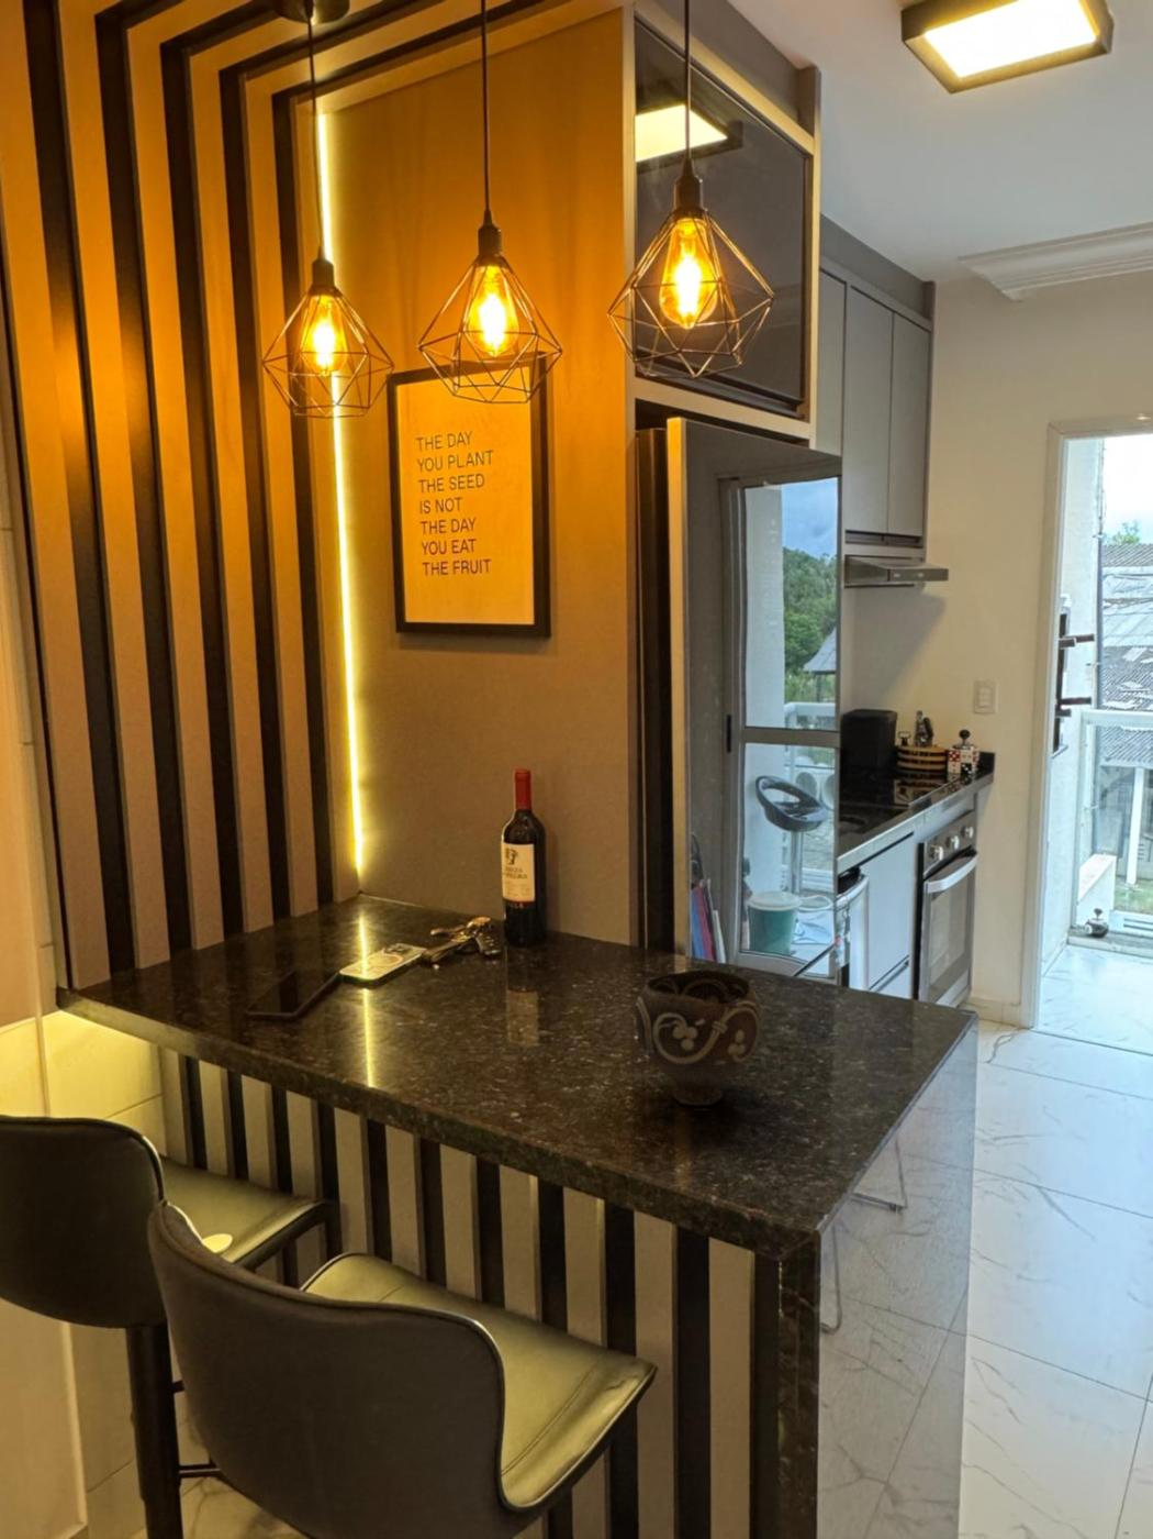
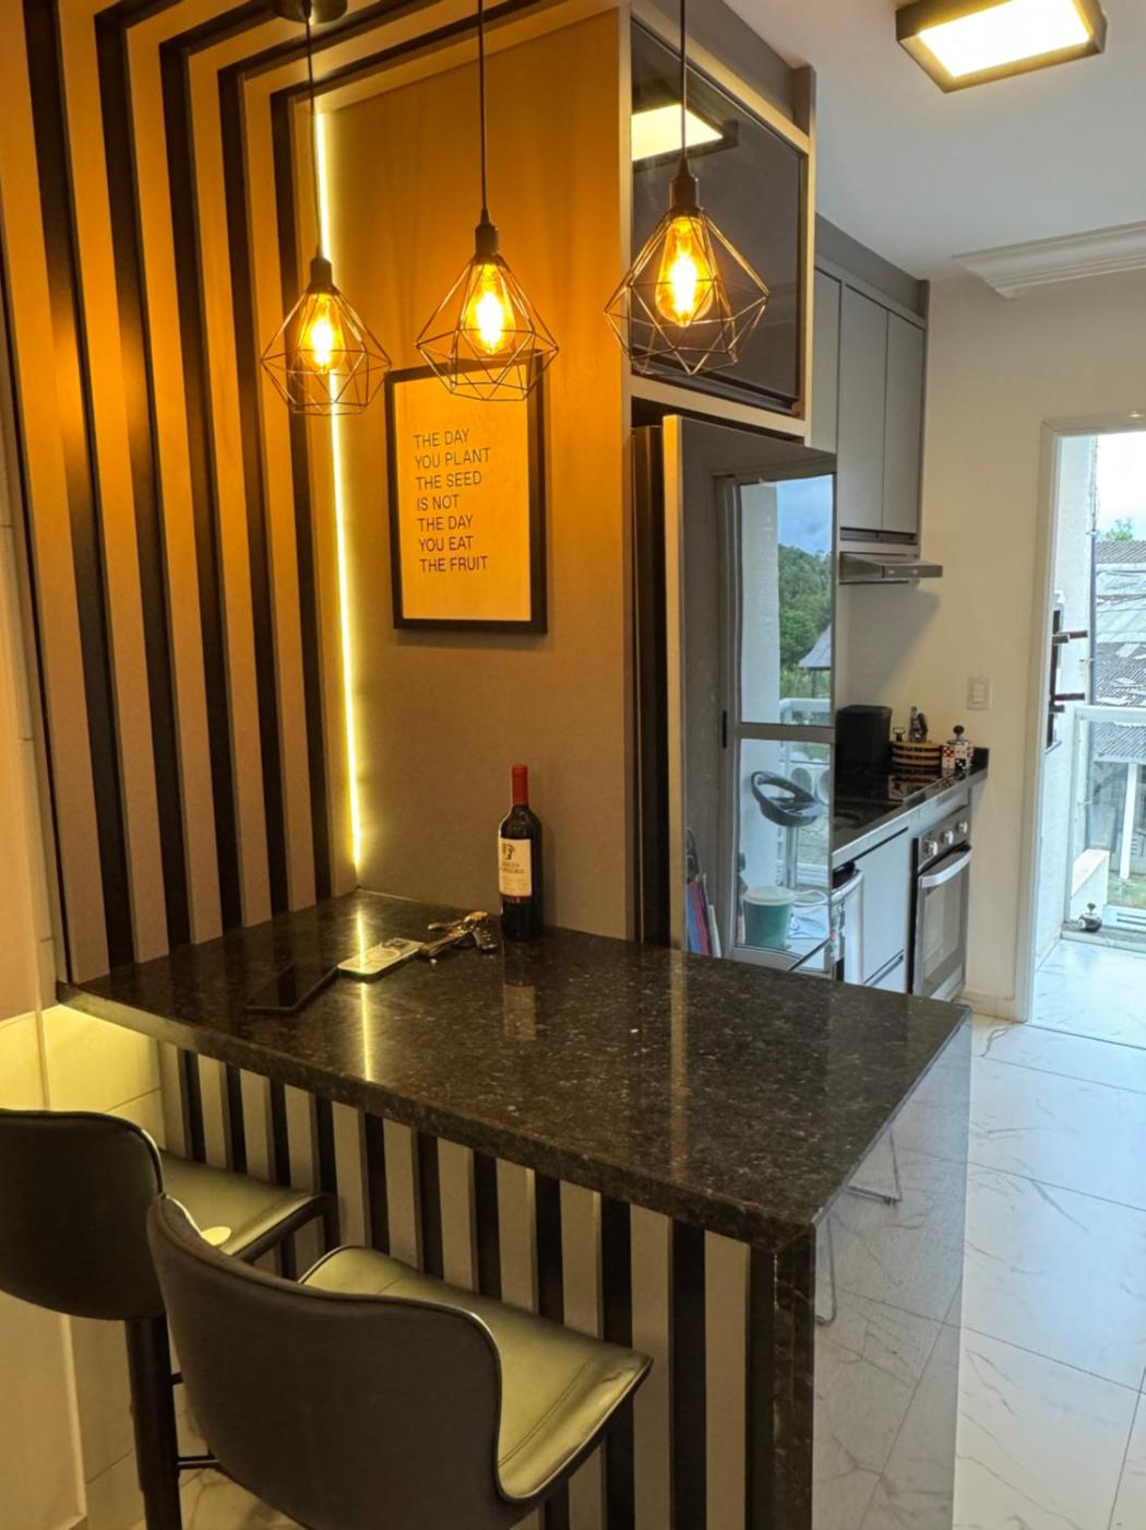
- bowl (698, 1037)
